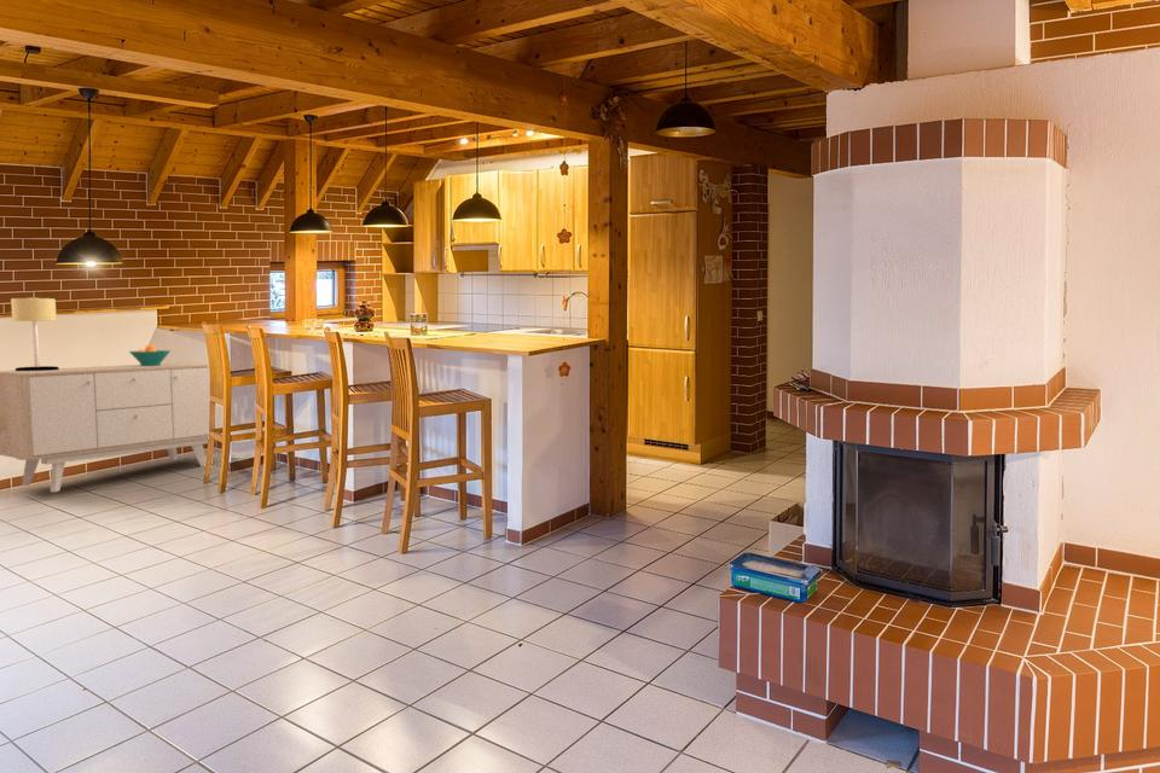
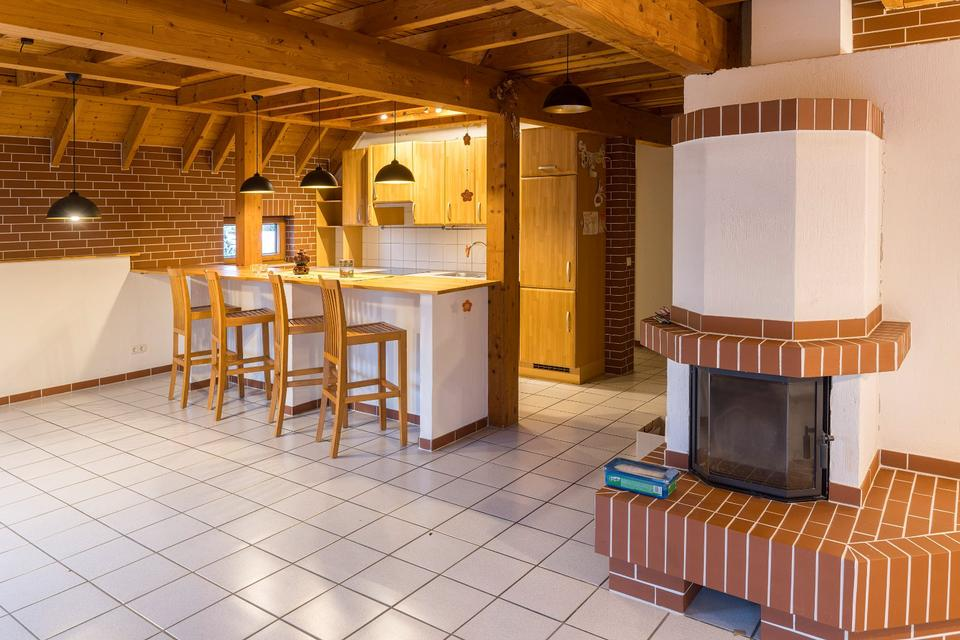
- fruit bowl (150, 354)
- table lamp (35, 333)
- sideboard (117, 422)
